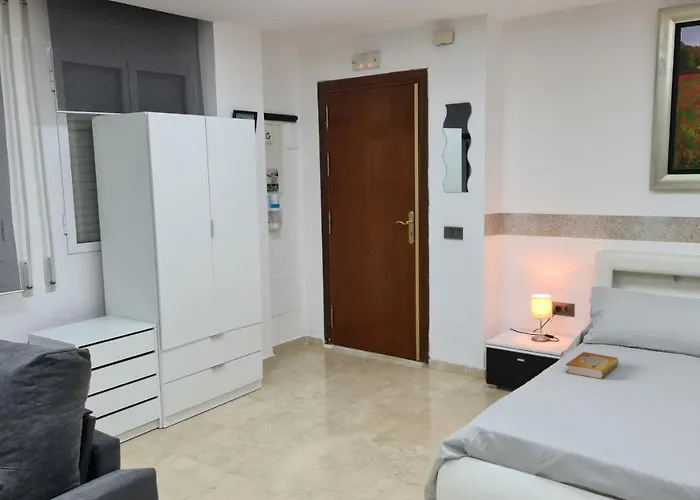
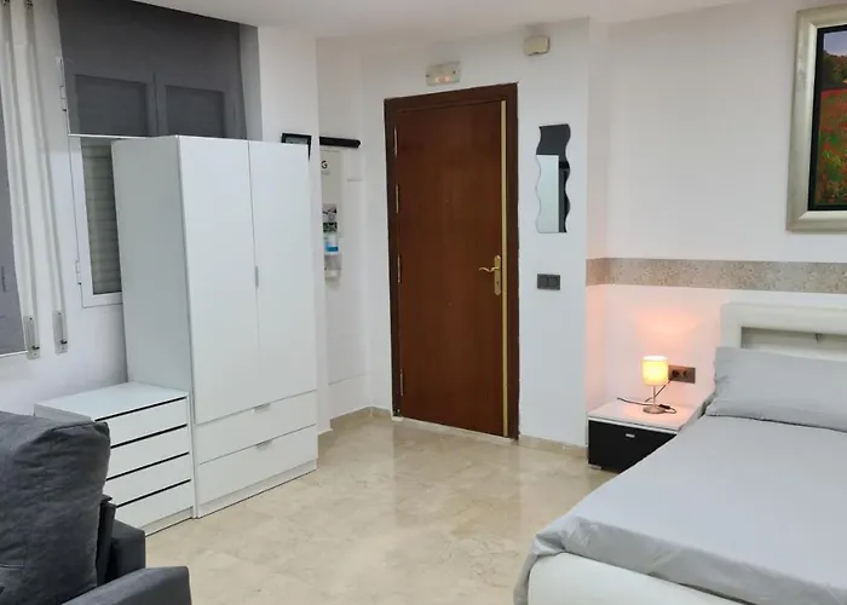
- book (592, 364)
